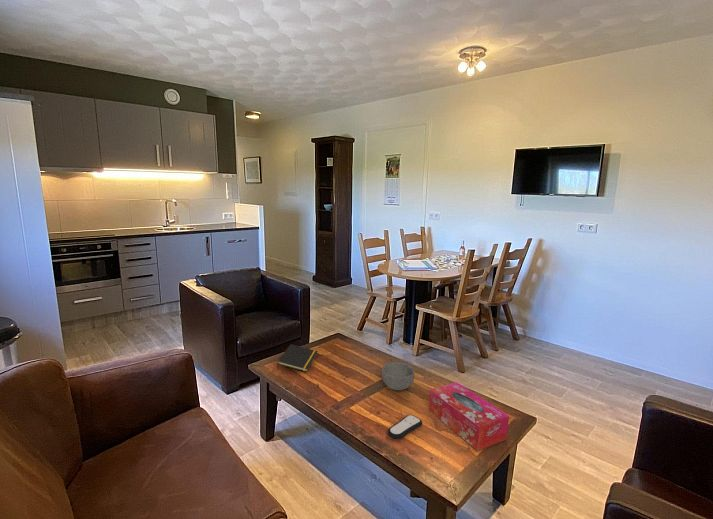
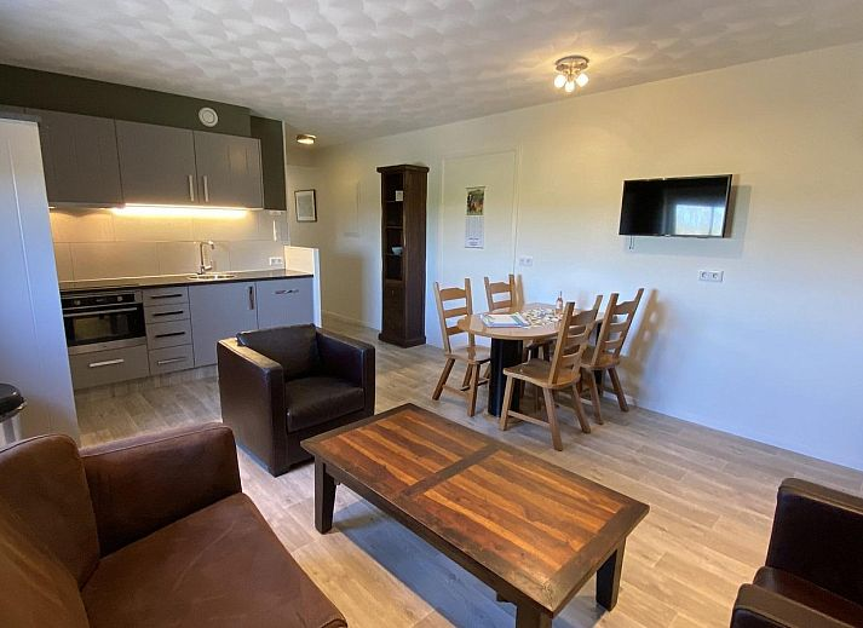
- remote control (404, 426)
- notepad (298, 357)
- tissue box (466, 413)
- bowl (397, 378)
